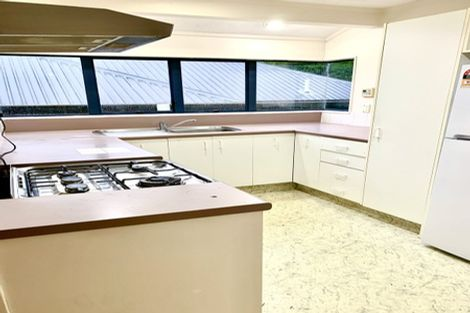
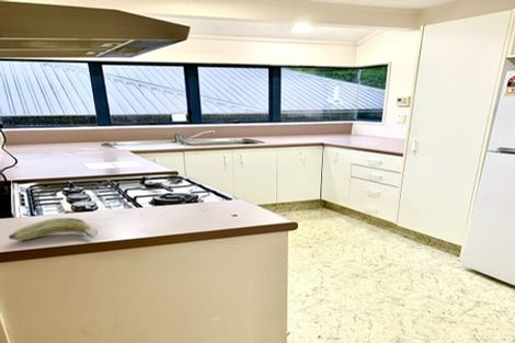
+ fruit (59, 228)
